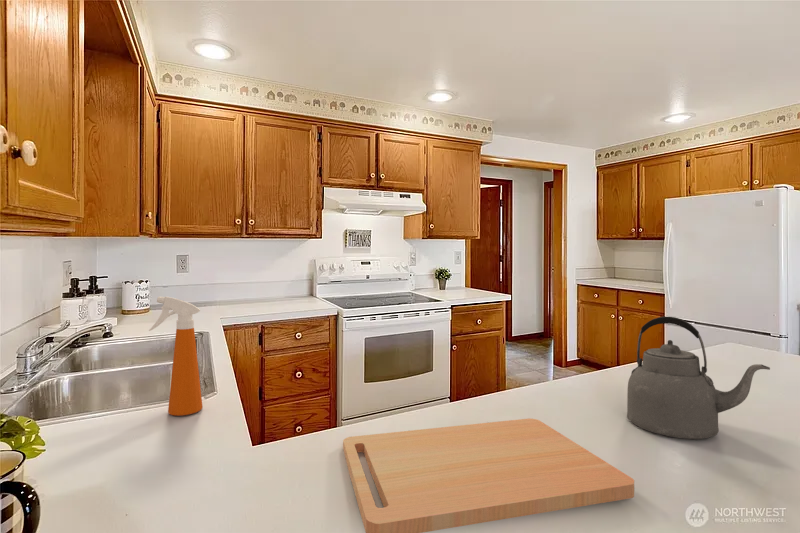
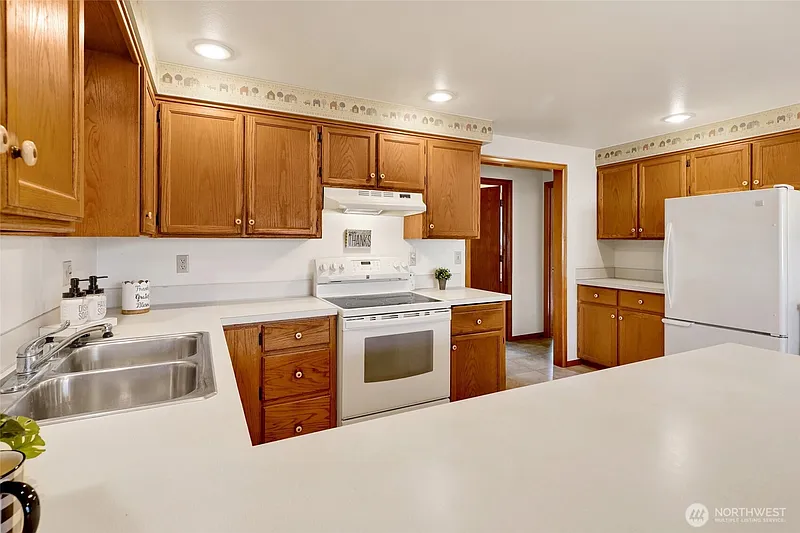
- spray bottle (176, 353)
- kettle (692, 374)
- cutting board (473, 463)
